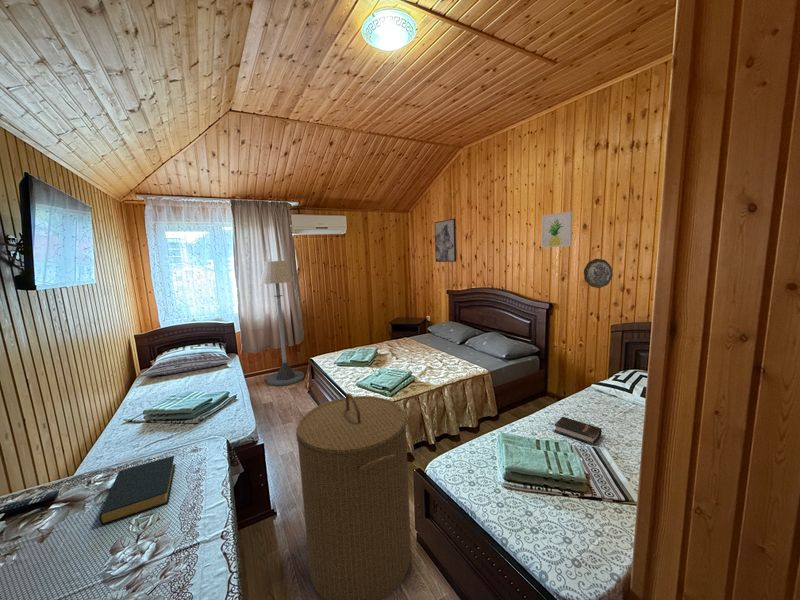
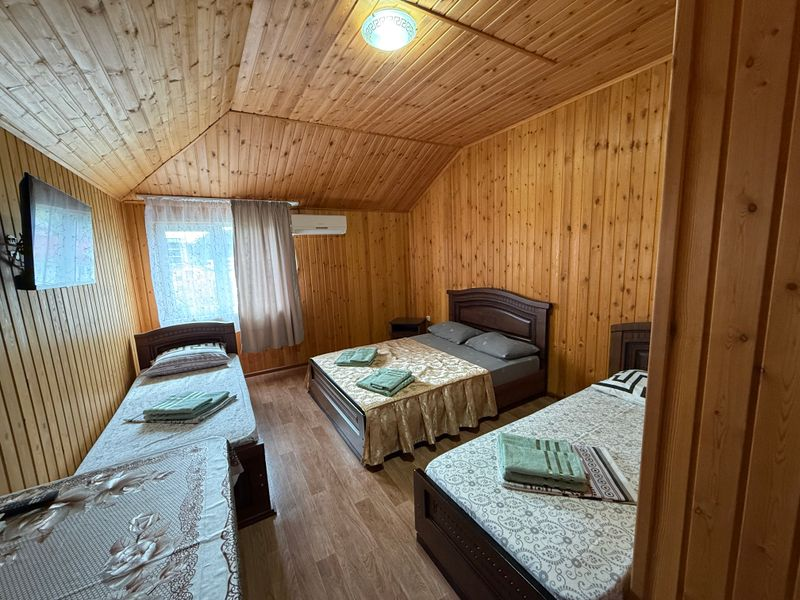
- hardback book (141, 486)
- floor lamp (280, 321)
- decorative plate (598, 273)
- laundry hamper (356, 478)
- wall art (556, 230)
- wall art (445, 241)
- hardback book (577, 429)
